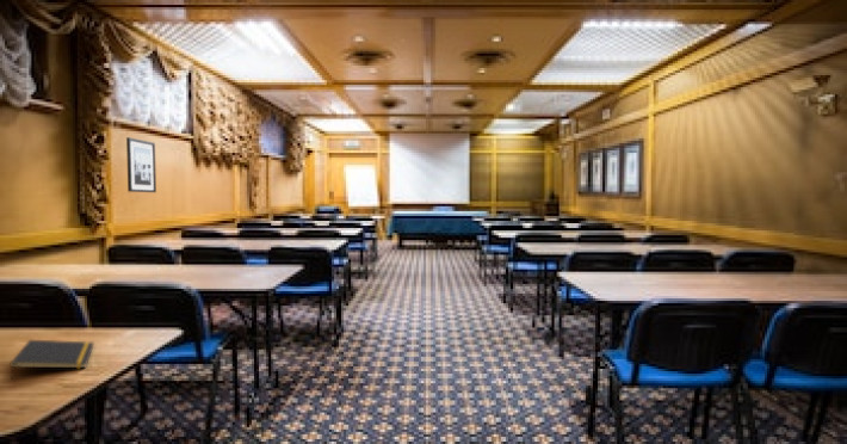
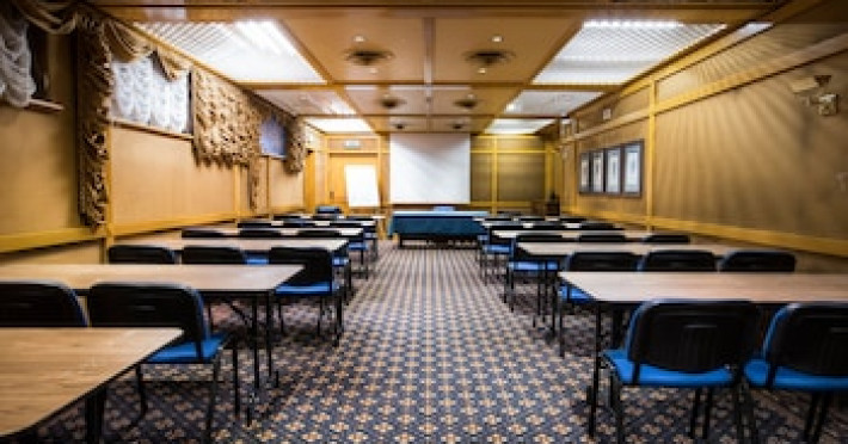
- notepad (56, 353)
- wall art (142, 166)
